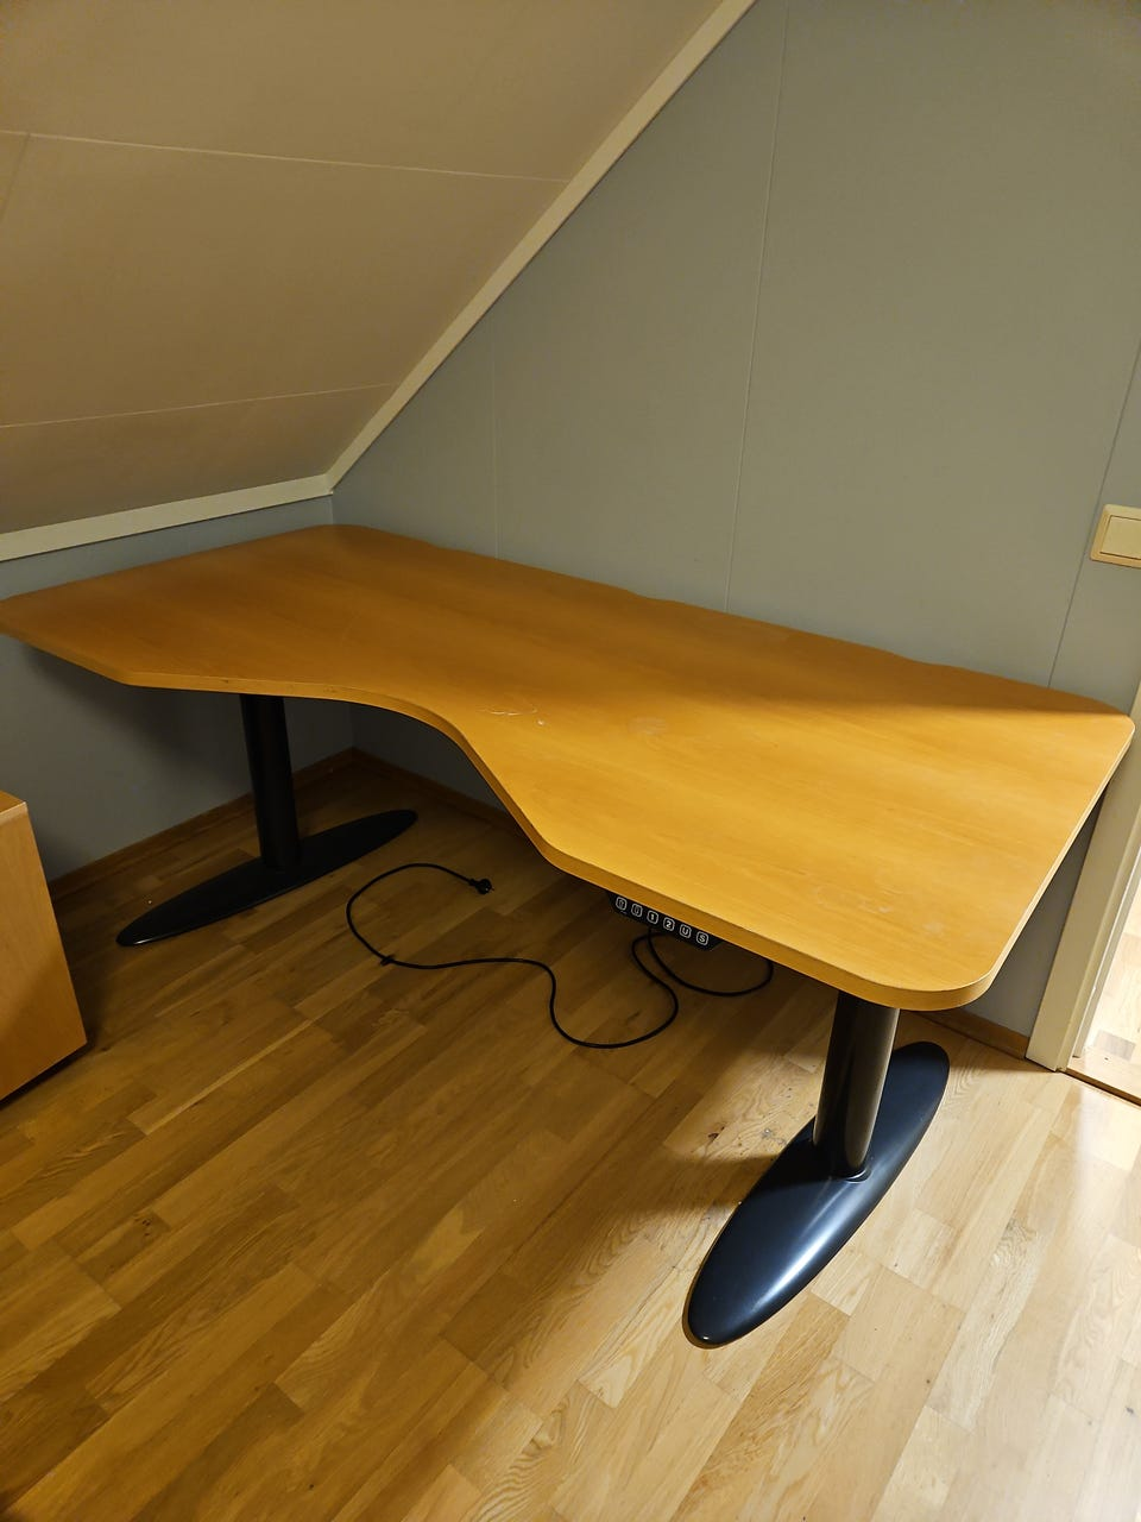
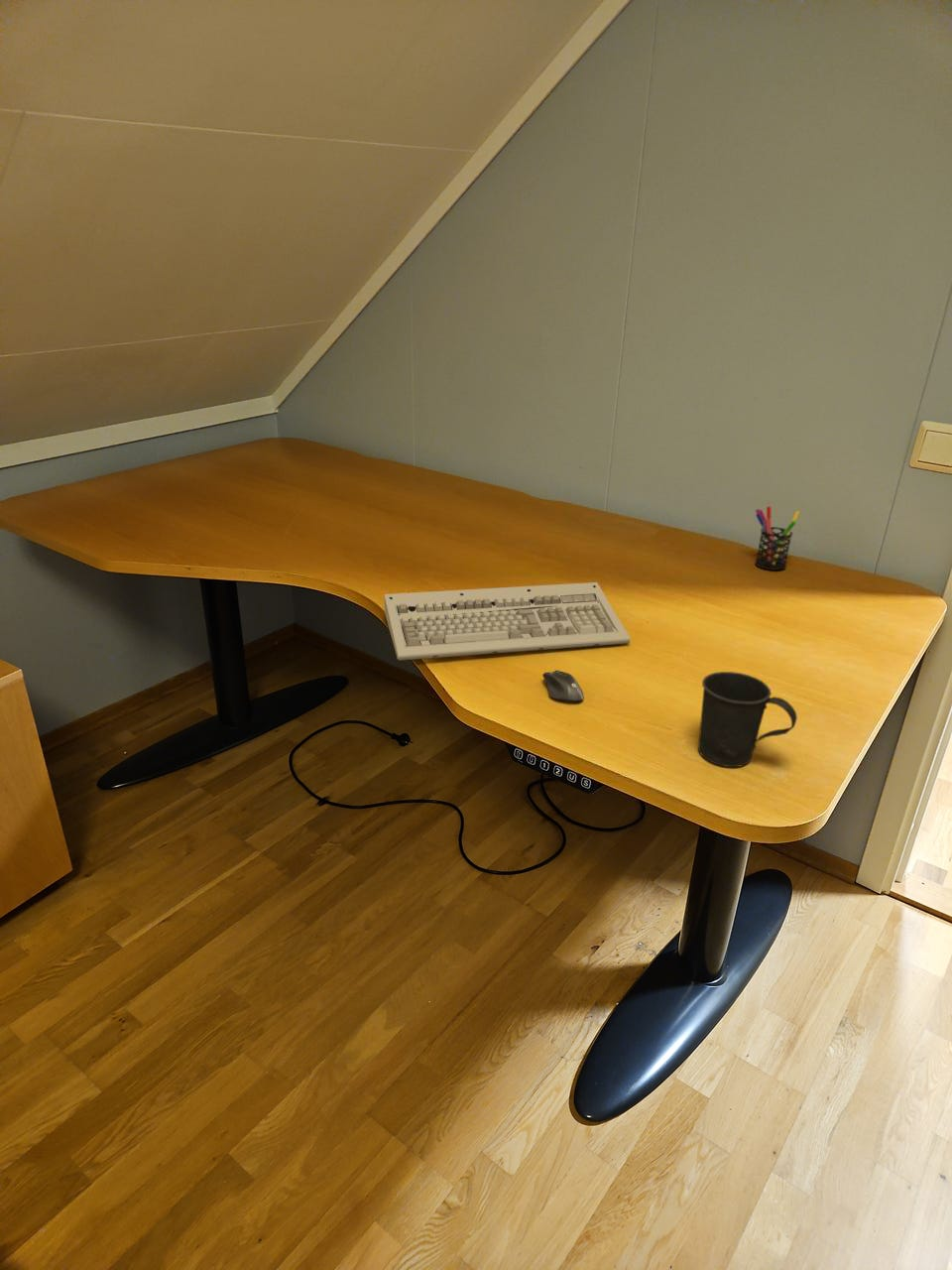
+ mug (744, 724)
+ keyboard (505, 619)
+ pen holder (776, 537)
+ computer mouse (562, 682)
